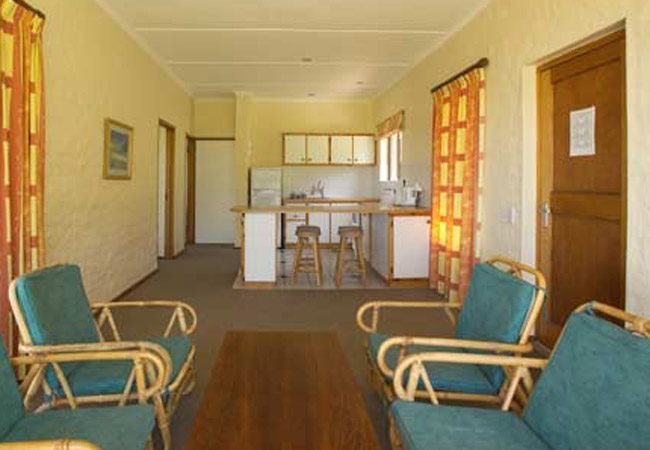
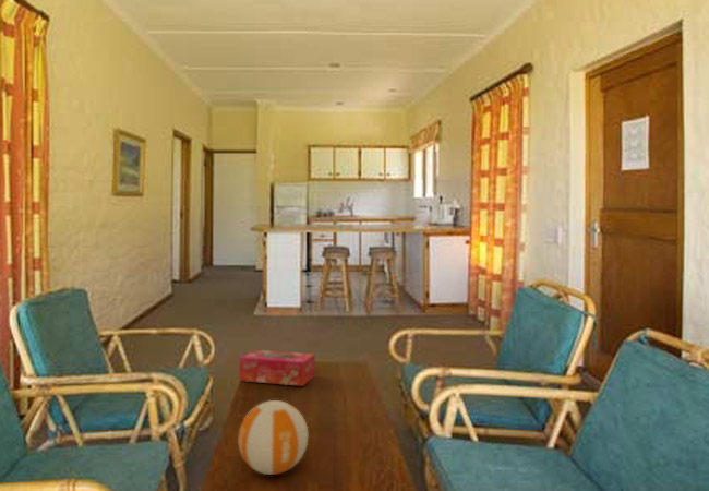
+ tissue box (277, 367)
+ volleyball (273, 436)
